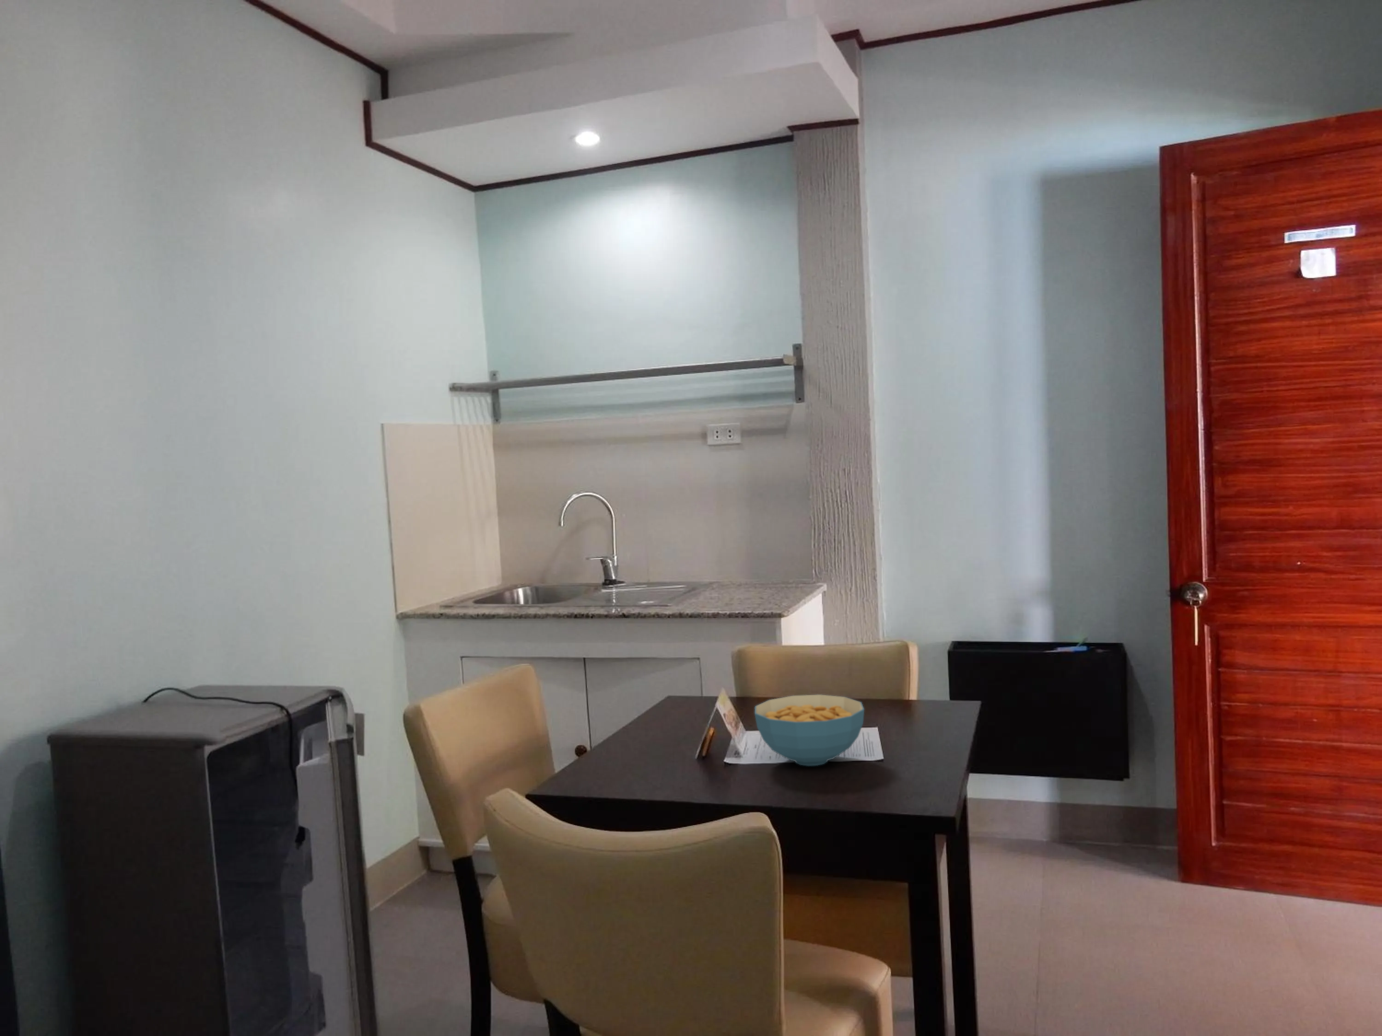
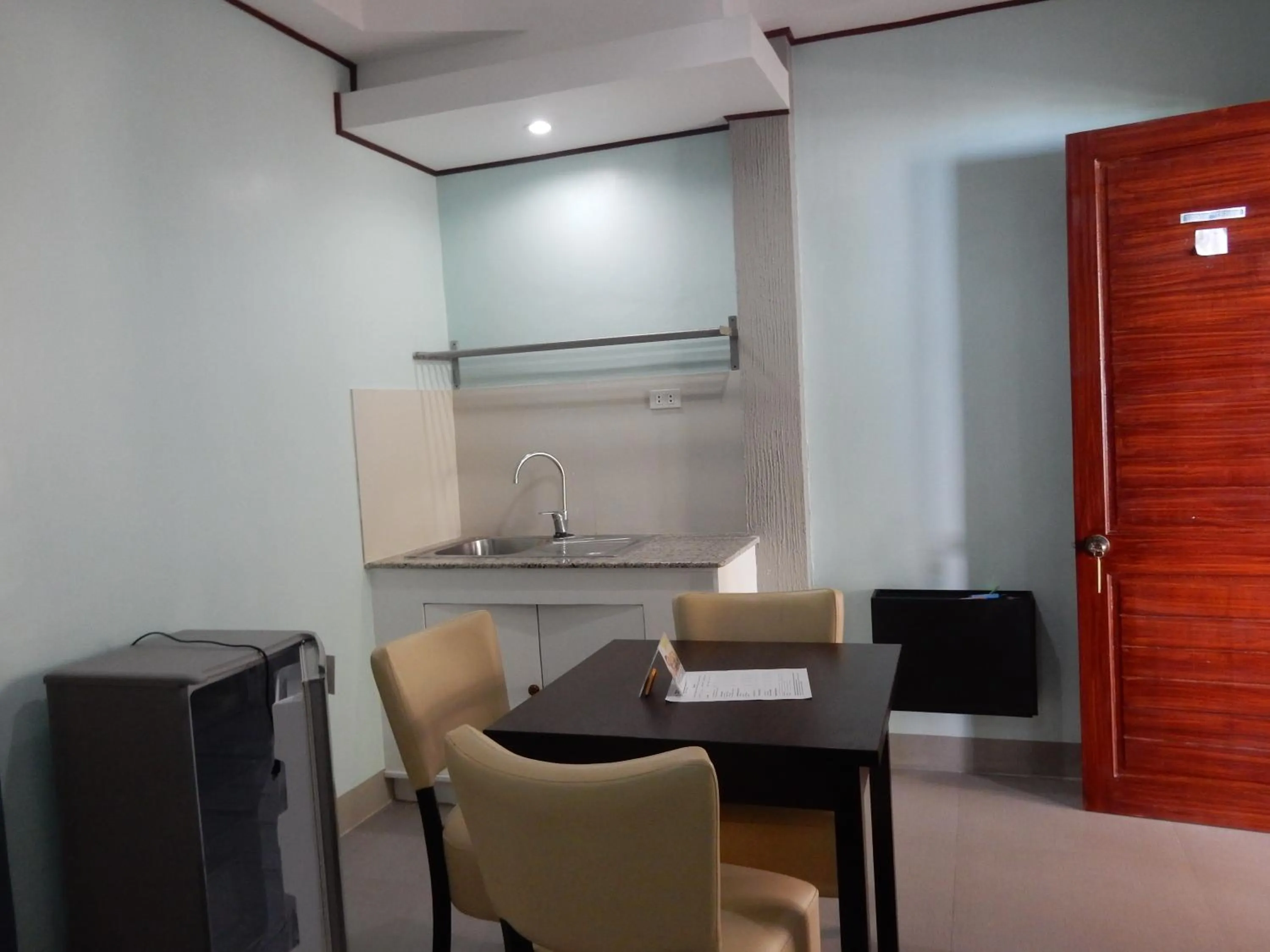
- cereal bowl (810, 733)
